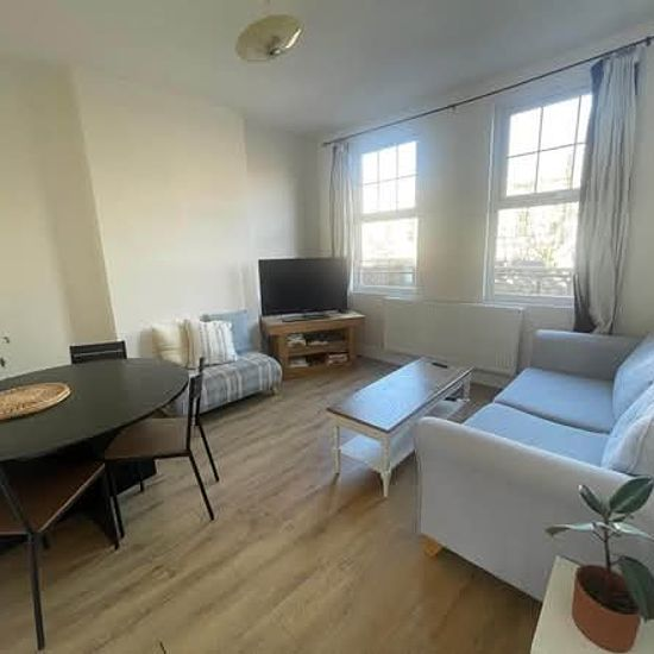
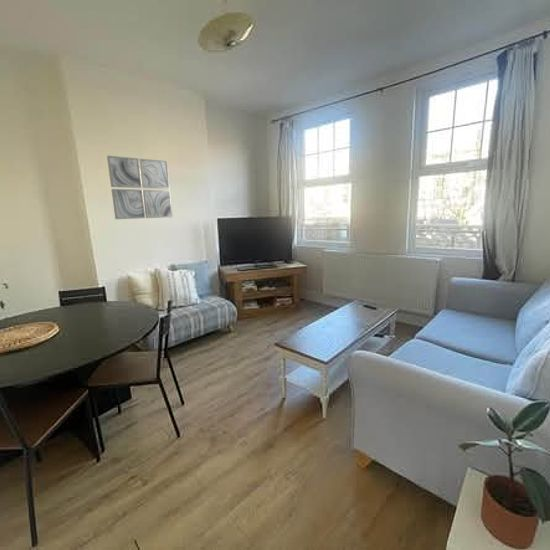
+ wall art (142, 187)
